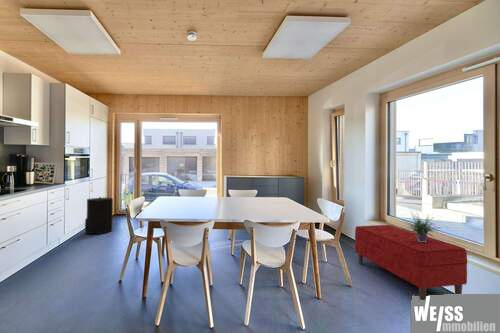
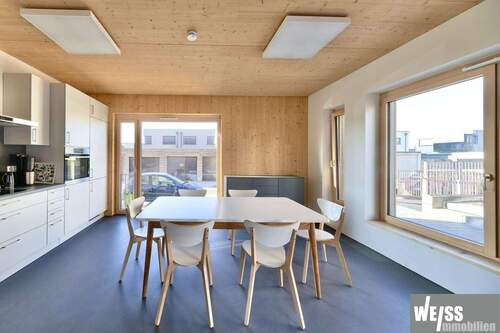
- potted plant (420, 224)
- bench (402, 257)
- trash can (99, 213)
